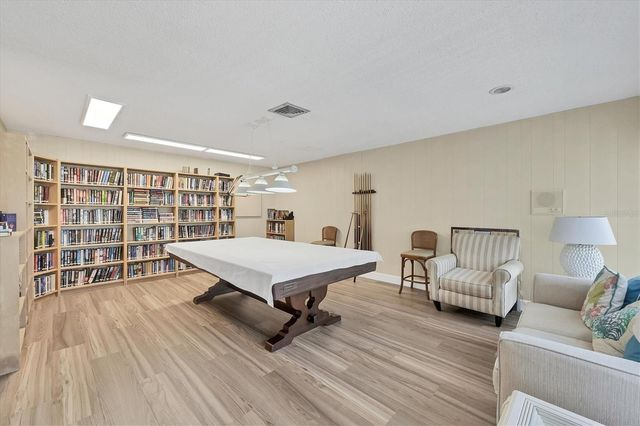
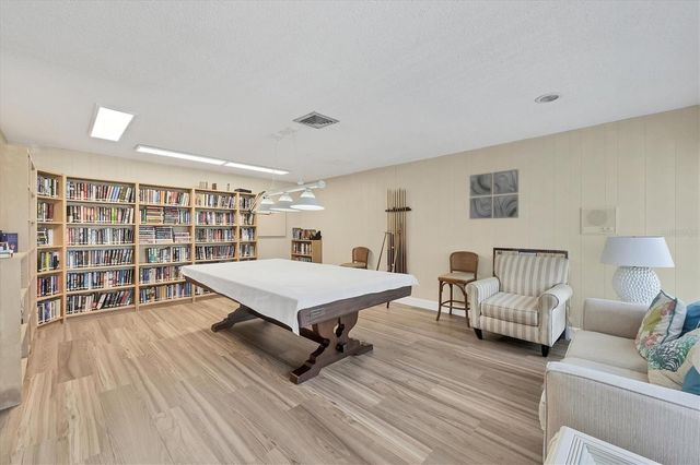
+ wall art (493, 194)
